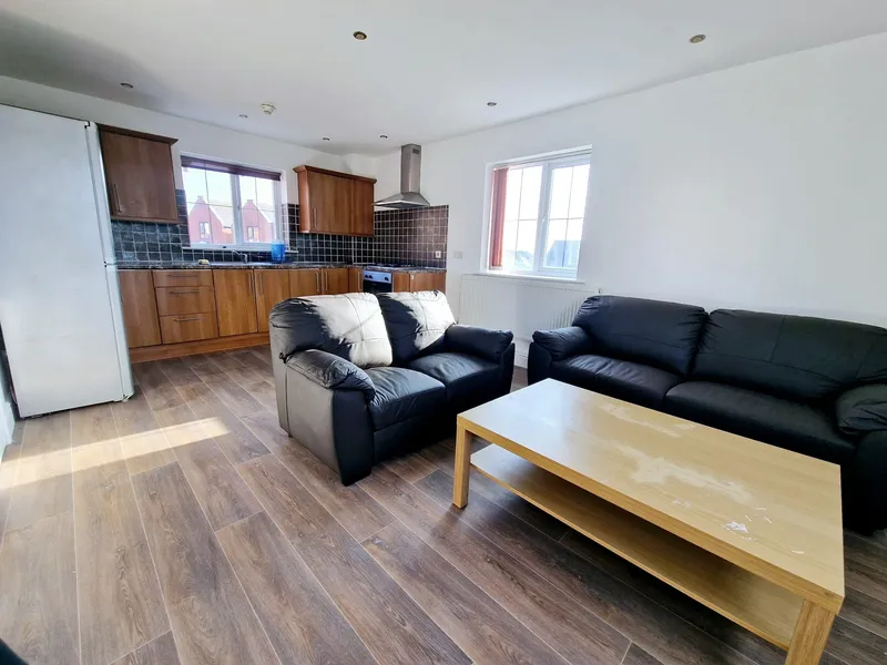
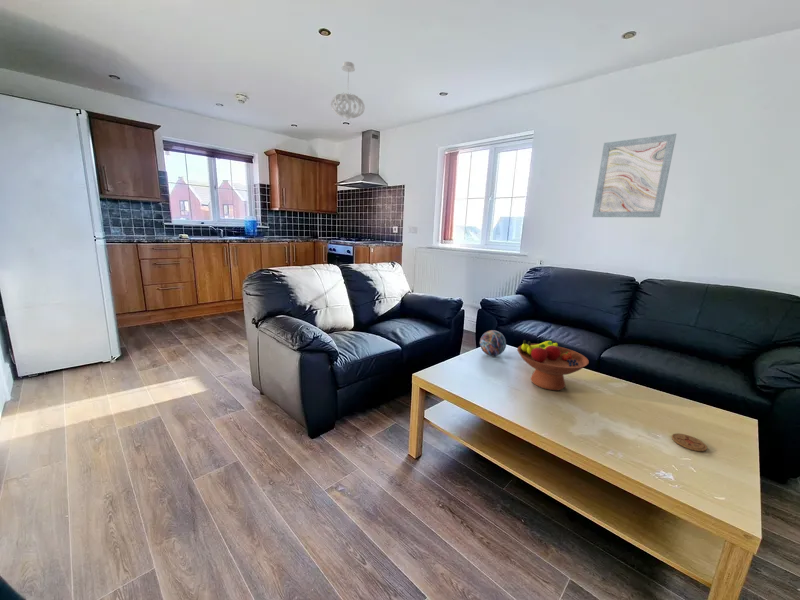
+ pendant light (348, 94)
+ decorative orb (492, 343)
+ fruit bowl (550, 363)
+ coaster (689, 442)
+ wall art (631, 178)
